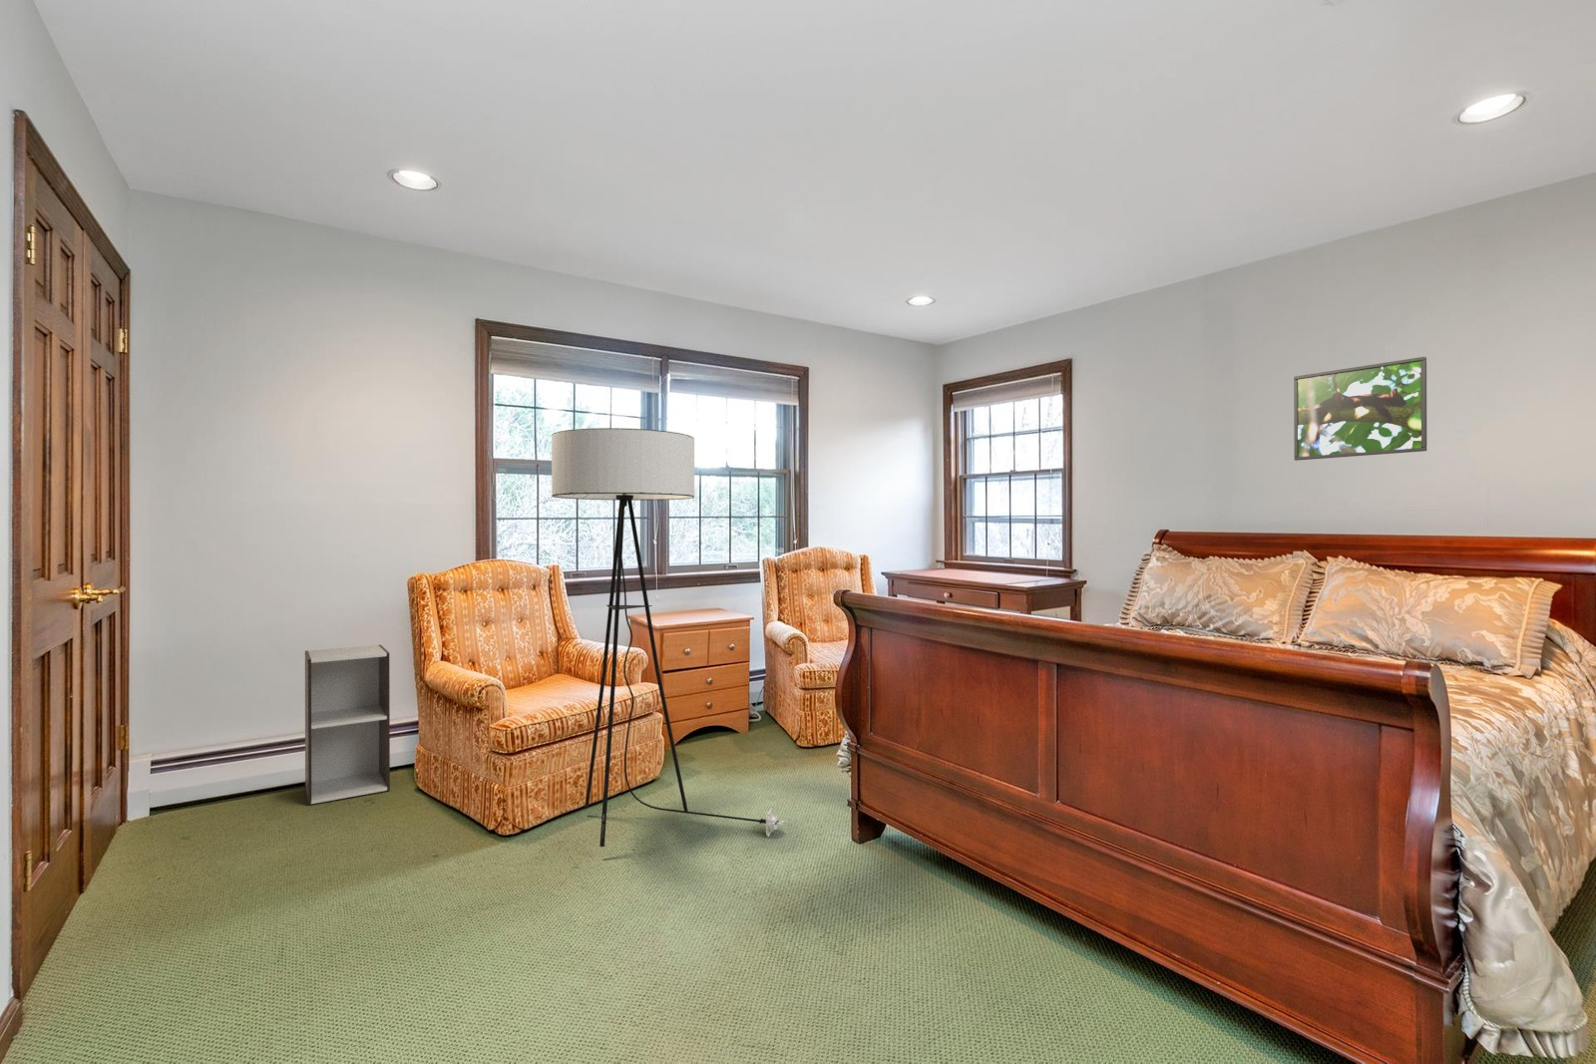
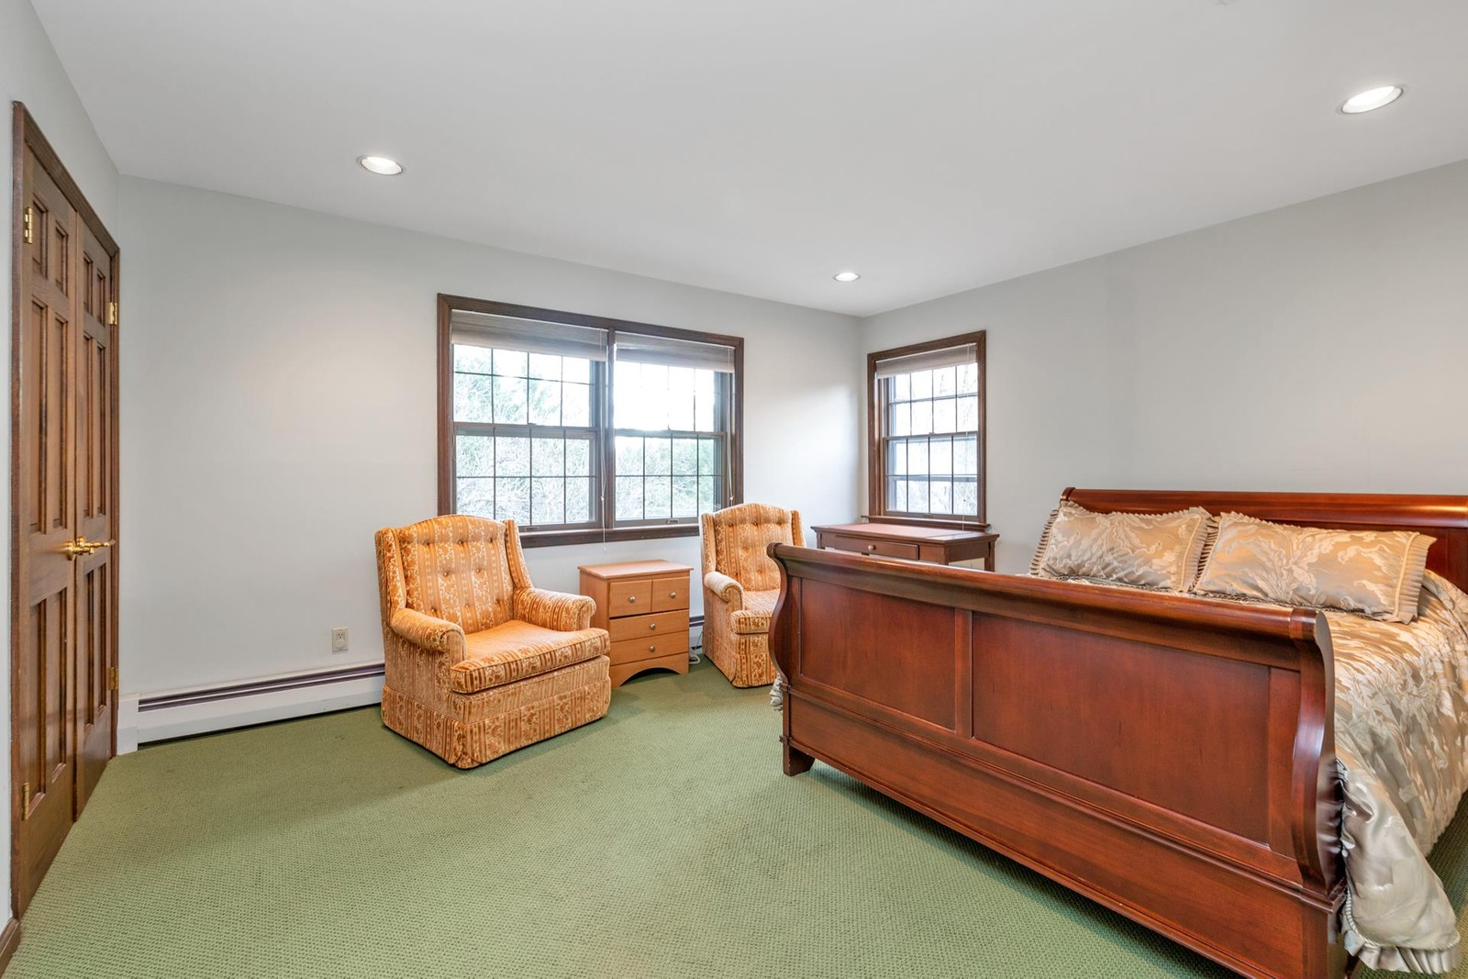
- bookcase (346, 718)
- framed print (1356, 411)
- floor lamp (653, 636)
